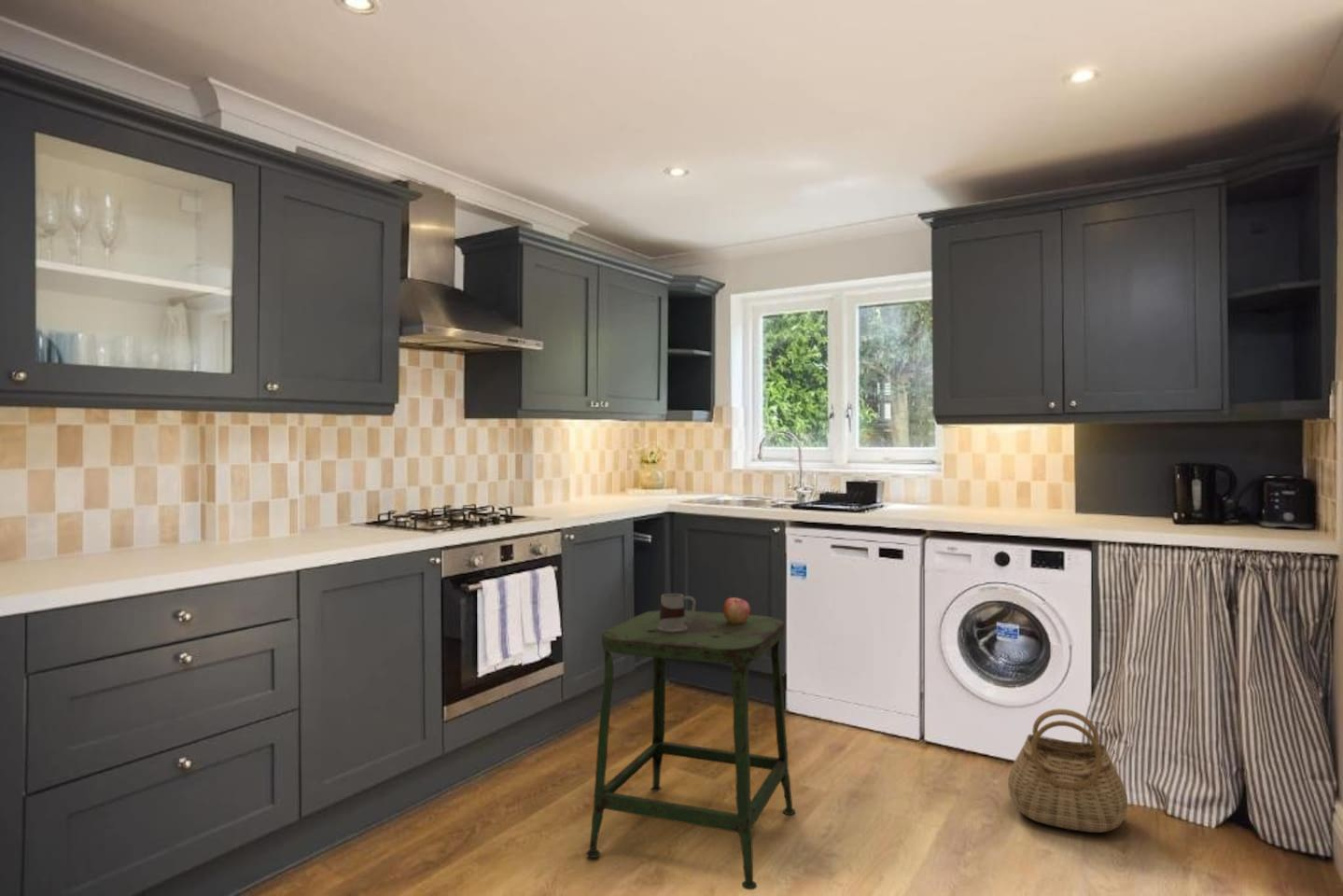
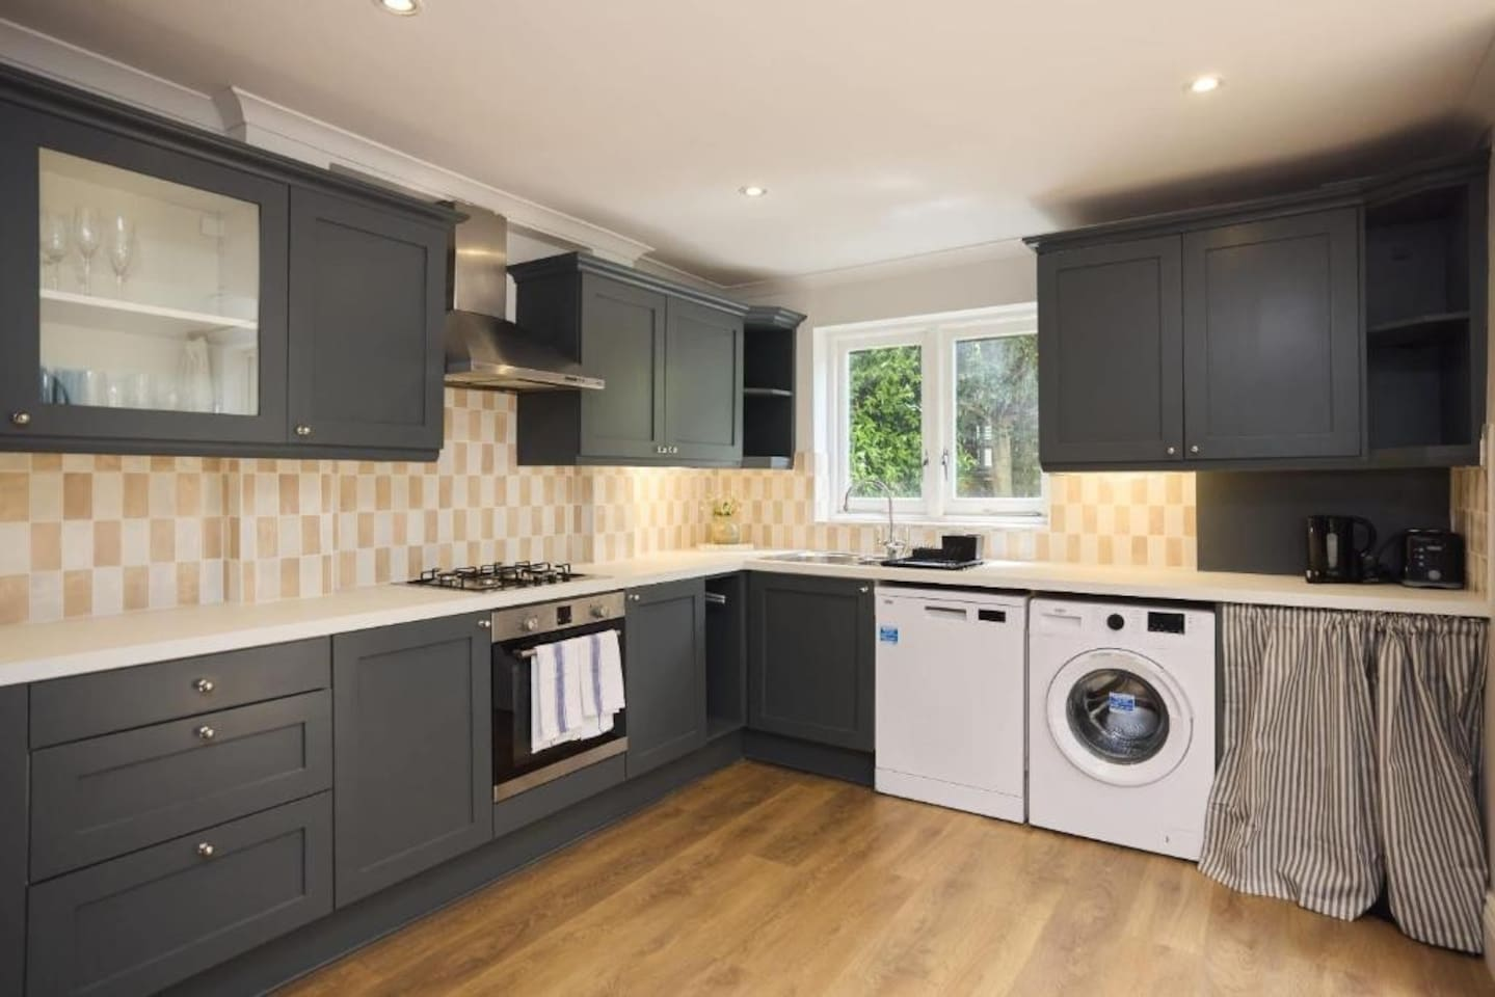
- mug (677, 611)
- stool (694, 746)
- basket (1066, 766)
- apple (736, 609)
